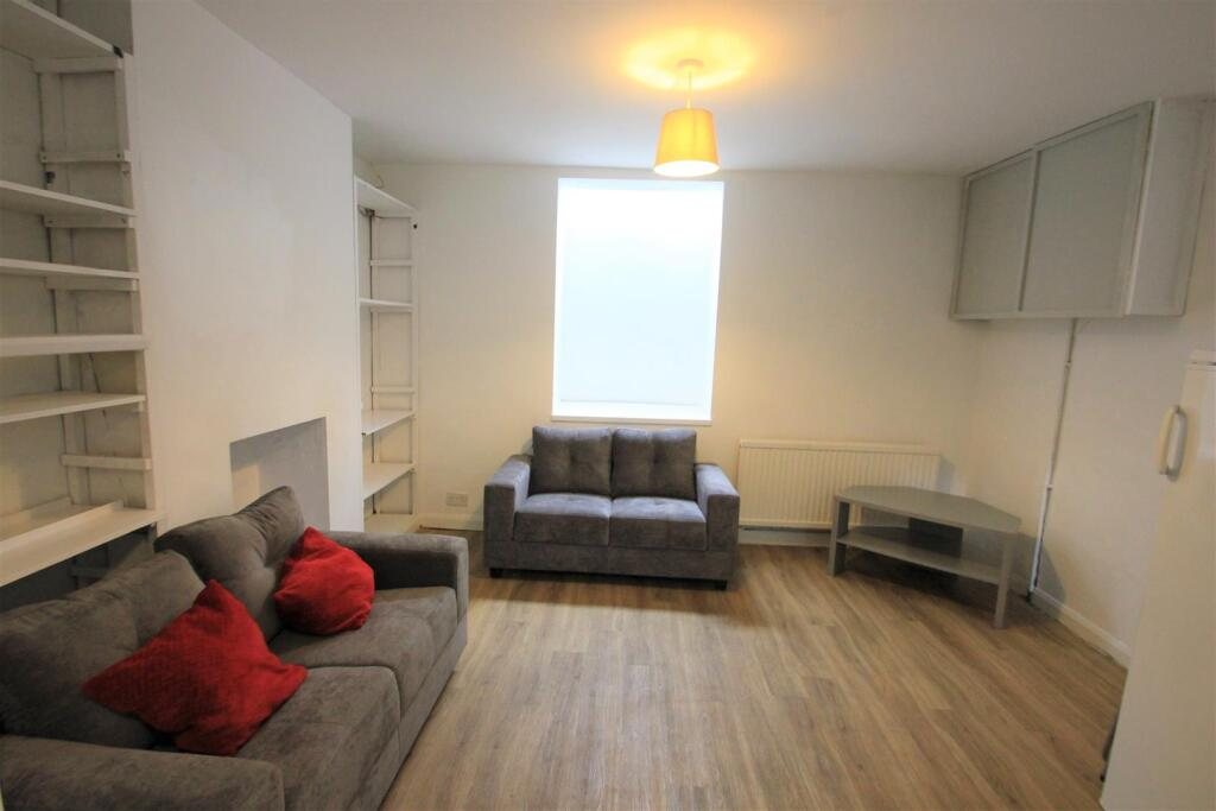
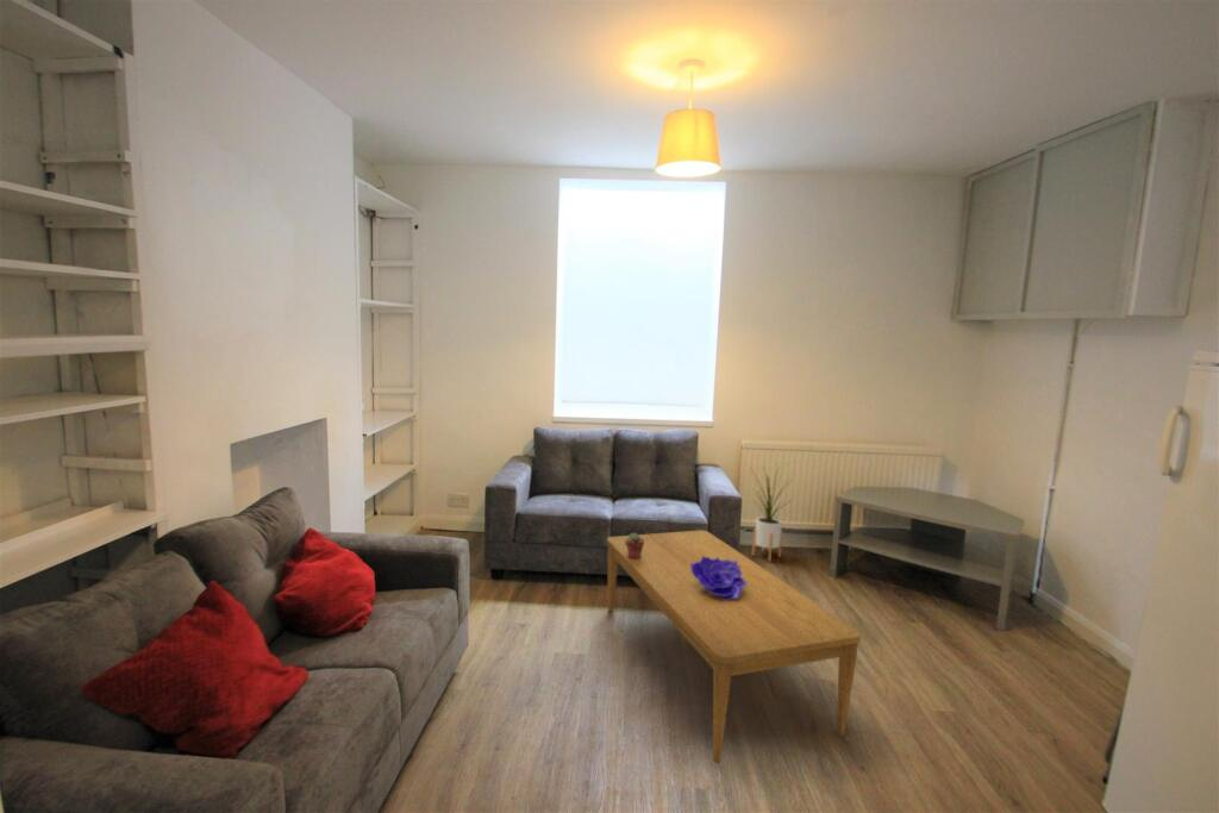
+ decorative bowl (718, 575)
+ potted succulent (634, 544)
+ house plant (769, 508)
+ coffee table (707, 619)
